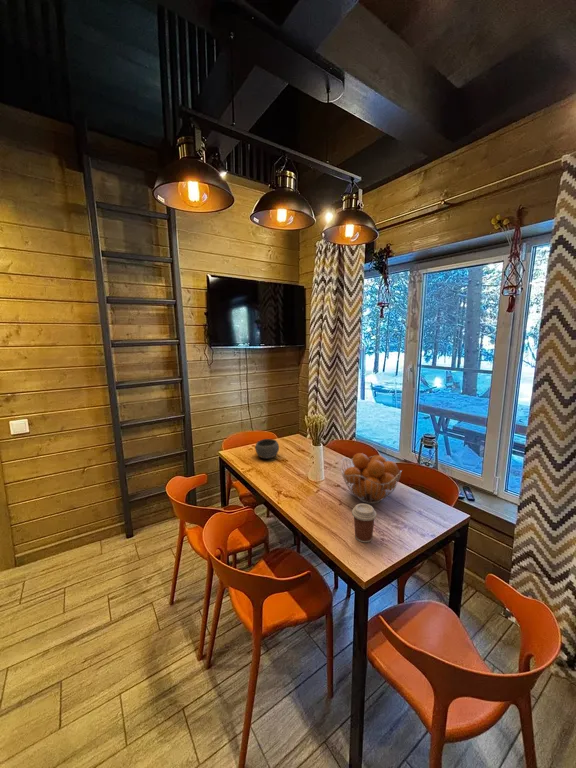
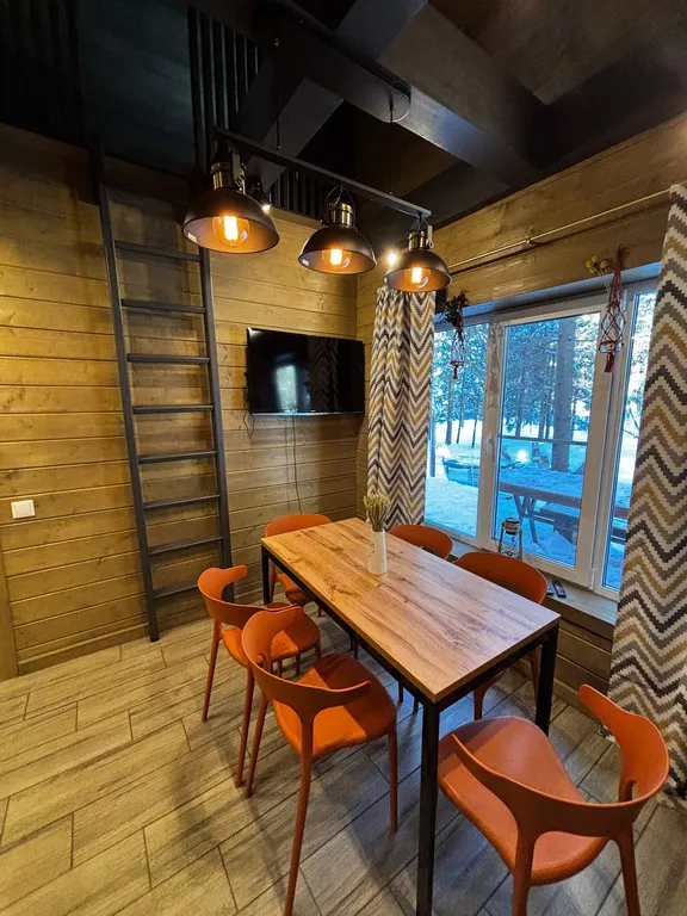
- fruit basket (370, 477)
- coffee cup (363, 522)
- bowl (267, 449)
